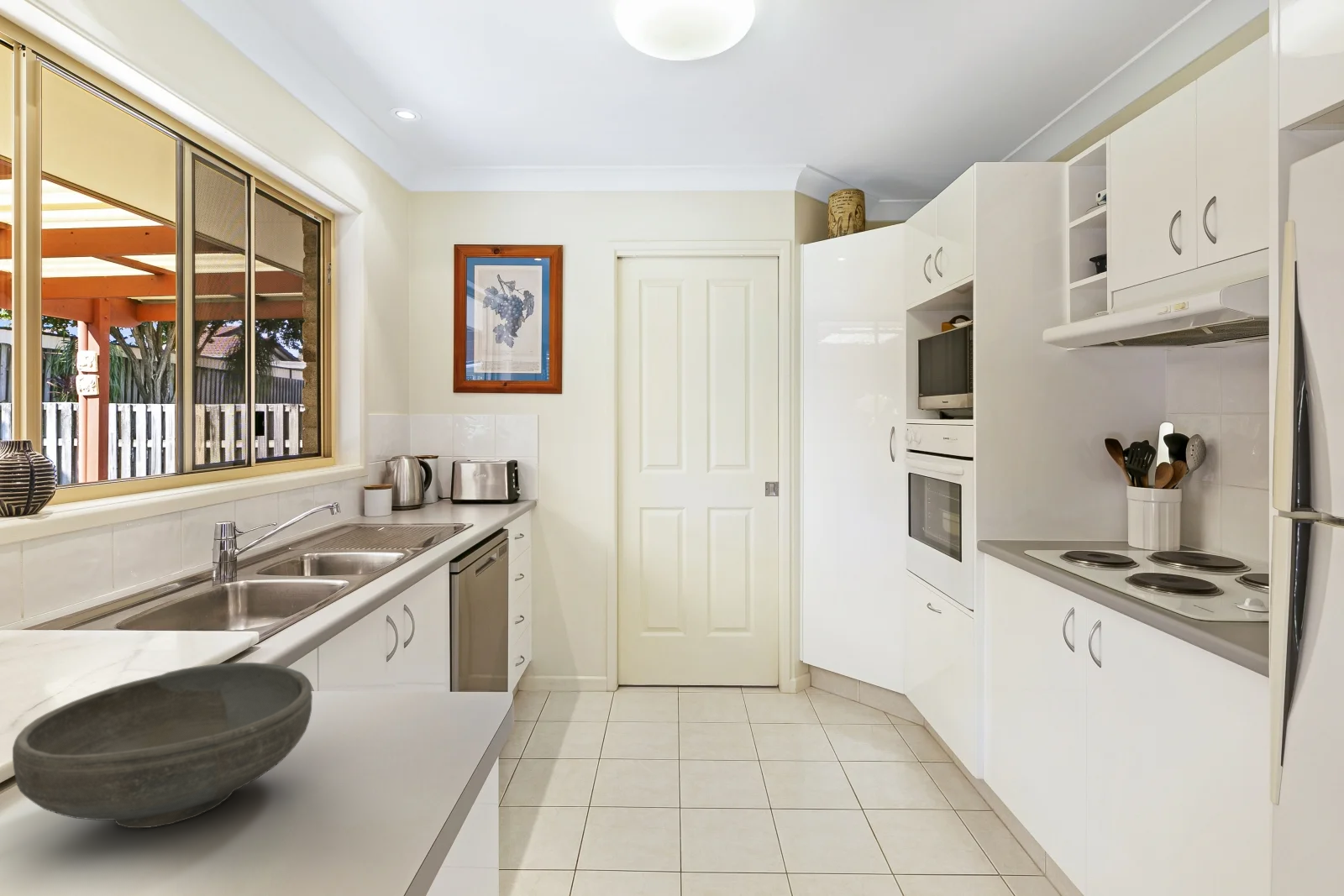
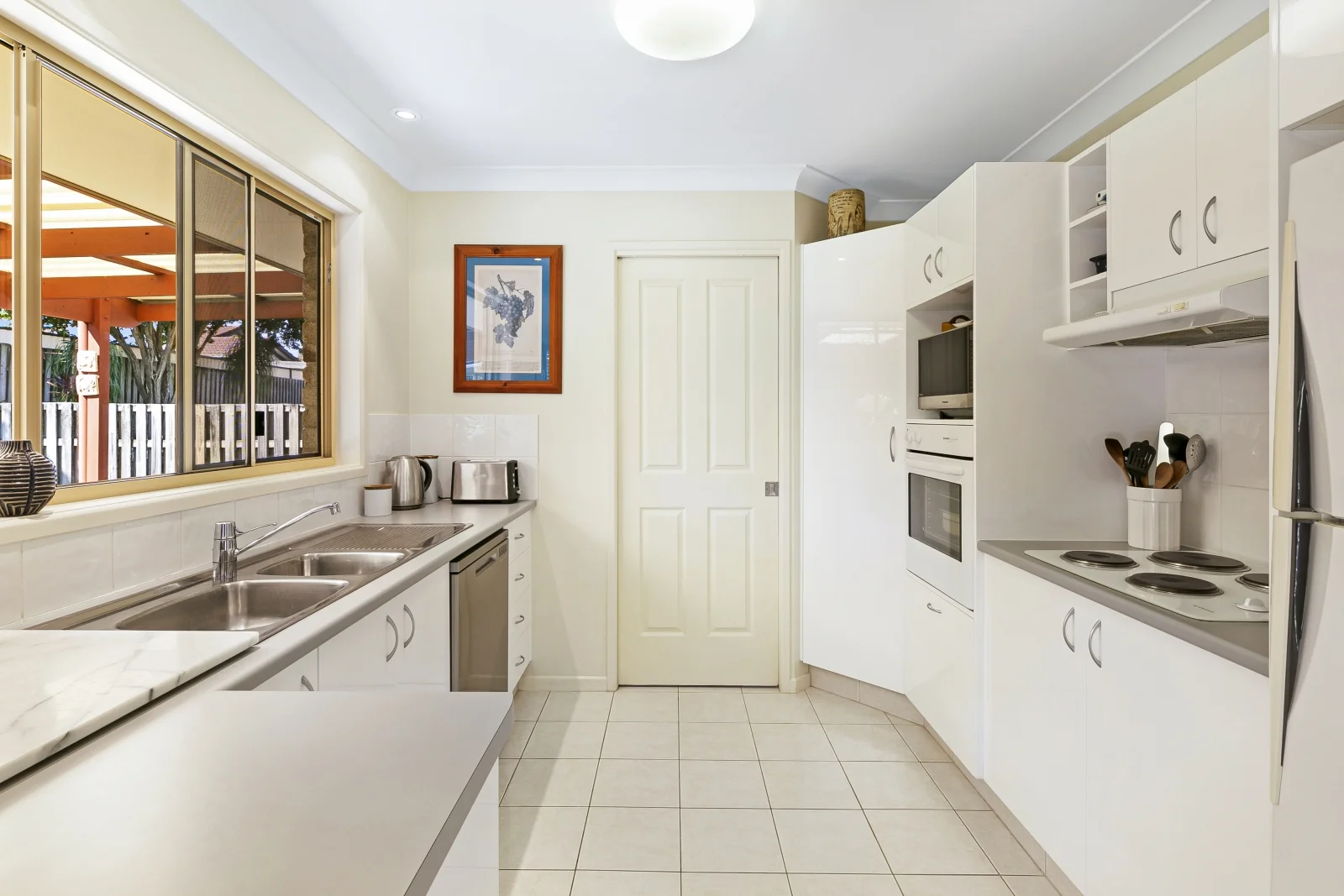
- bowl (178, 749)
